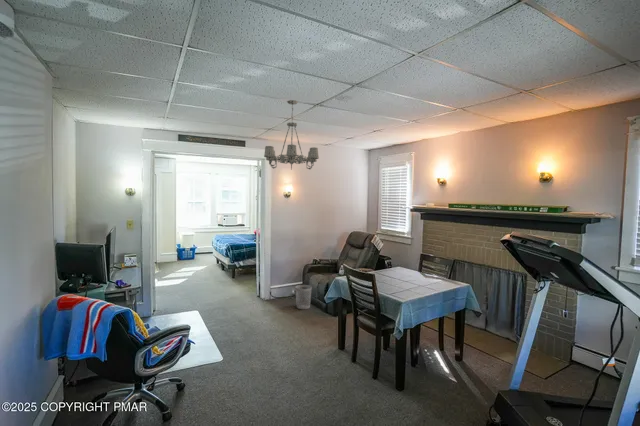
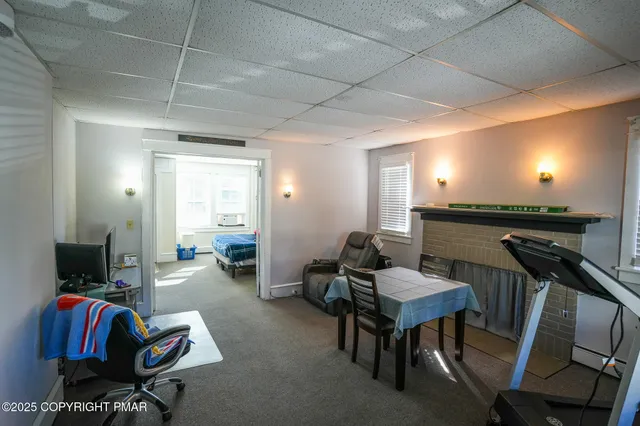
- wastebasket (303, 296)
- chandelier (291, 136)
